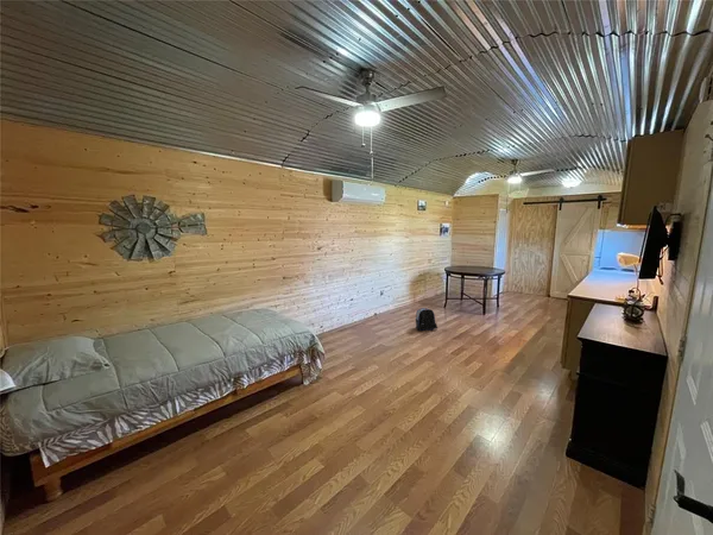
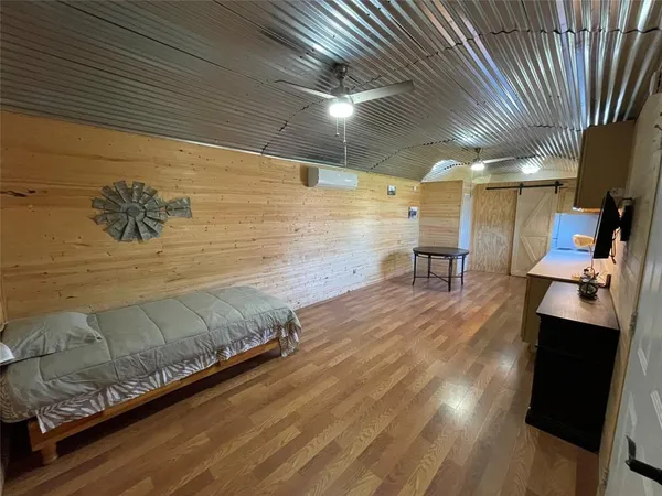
- backpack (424, 319)
